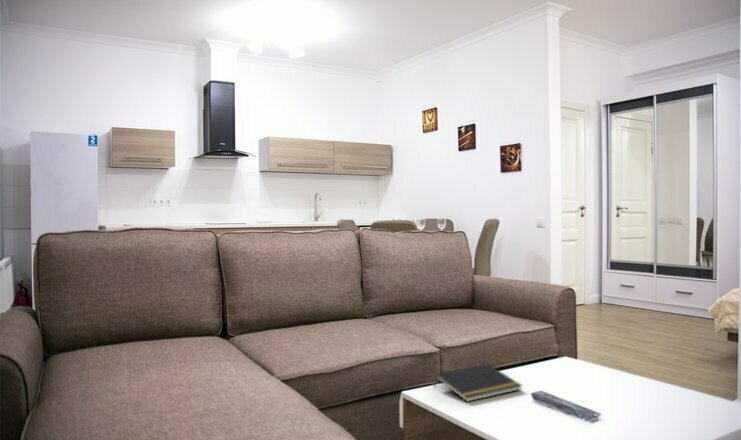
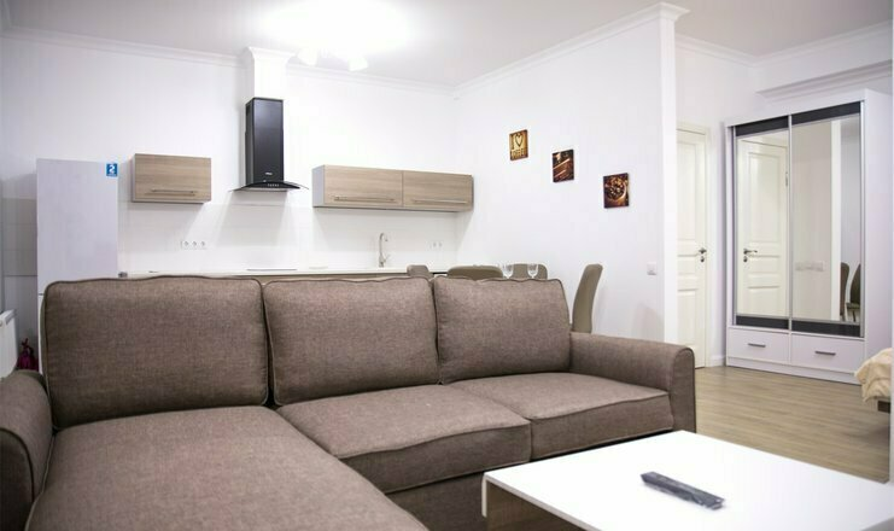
- notepad (478, 381)
